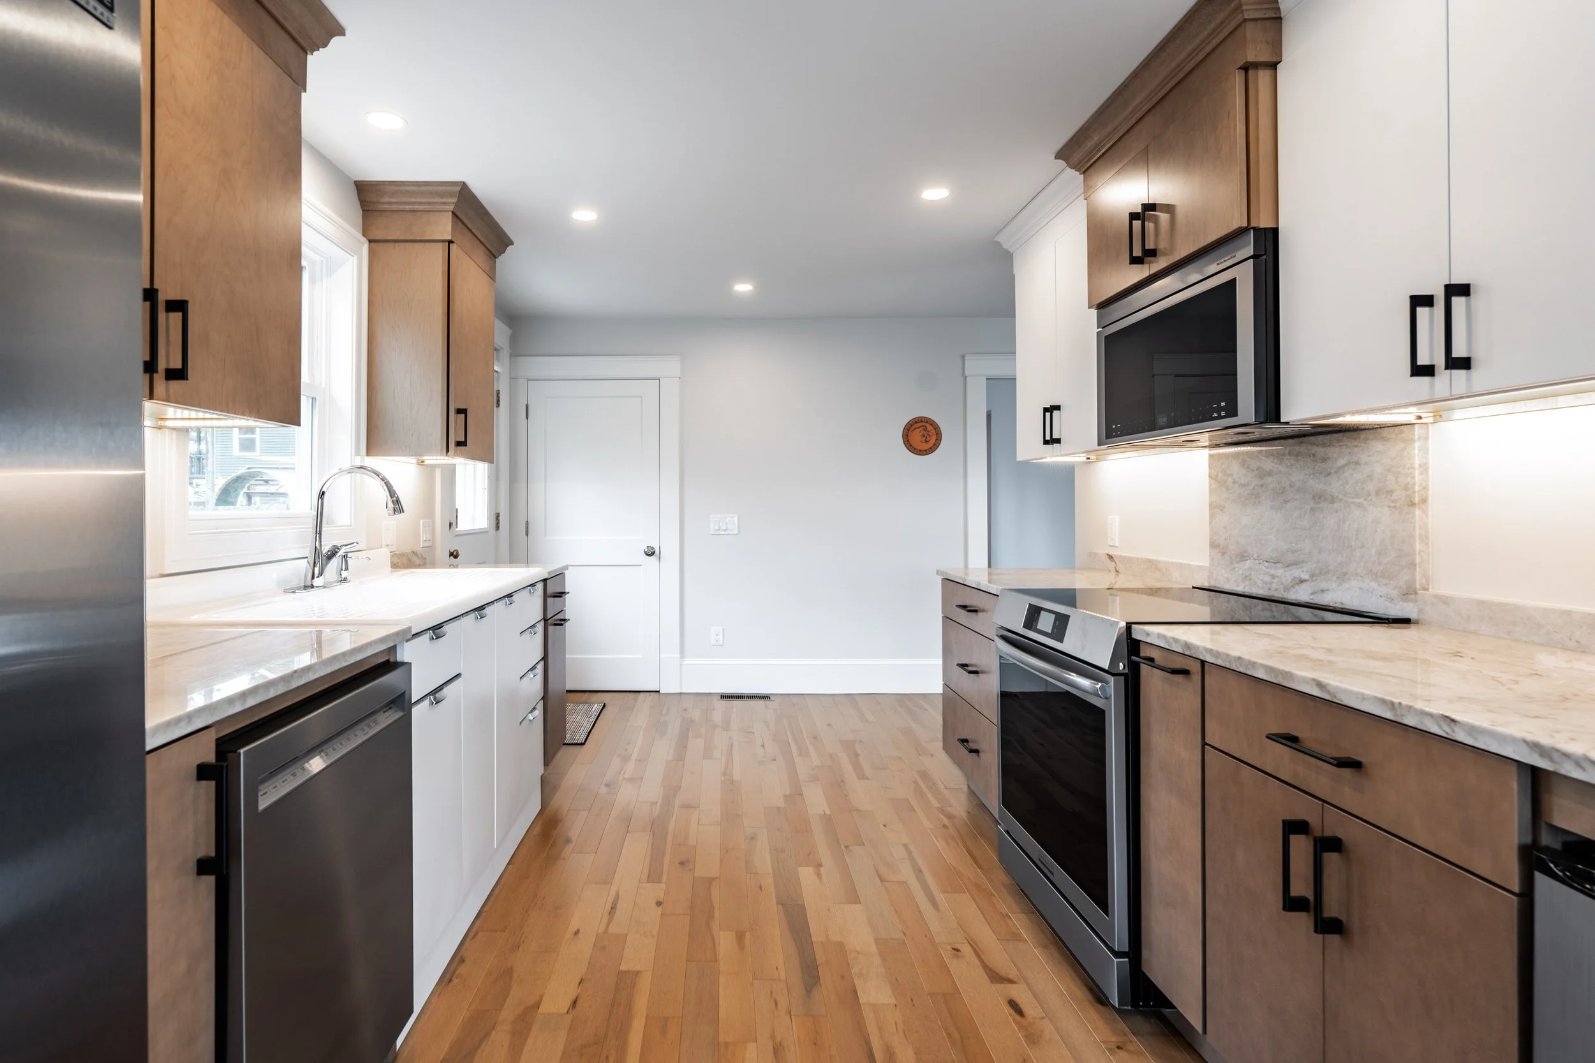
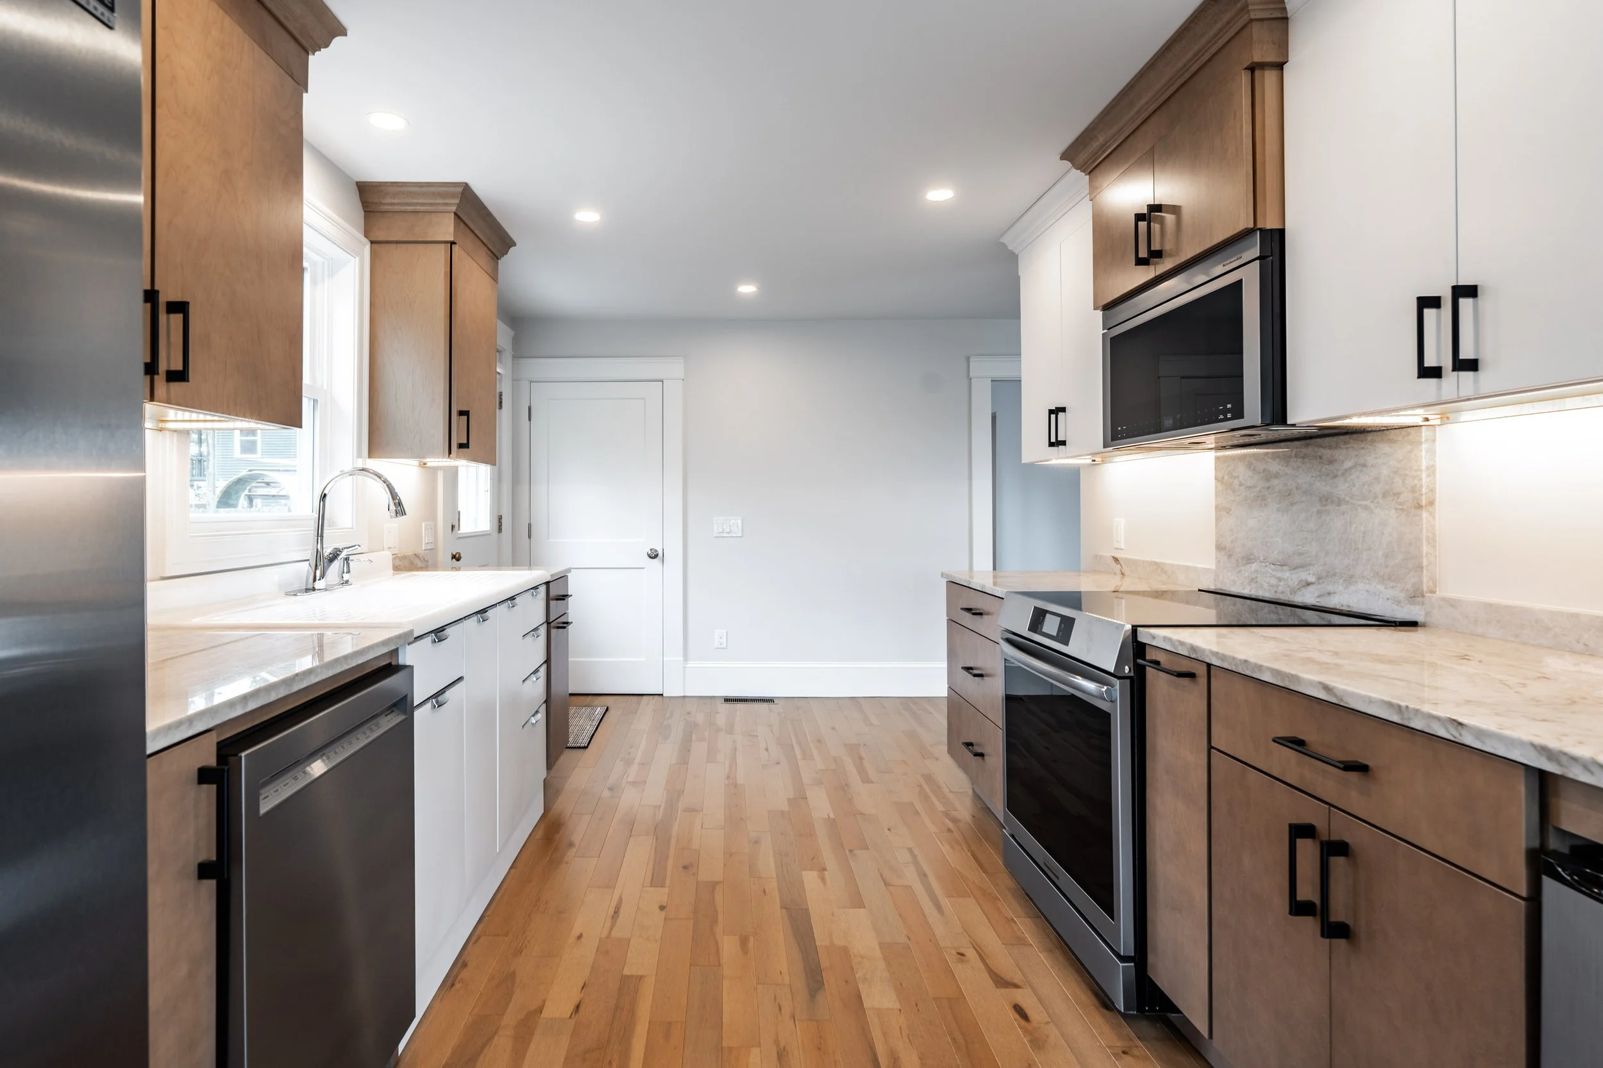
- decorative plate (921, 437)
